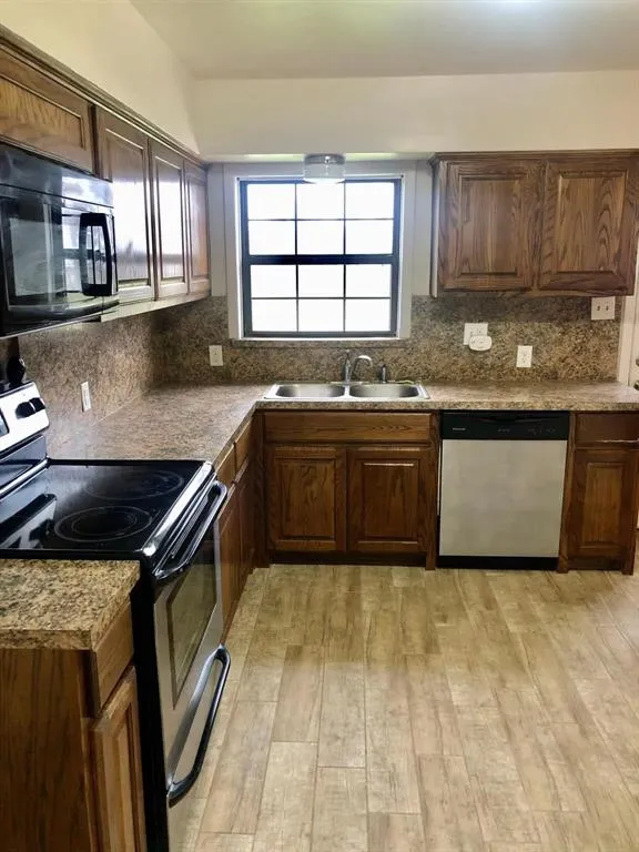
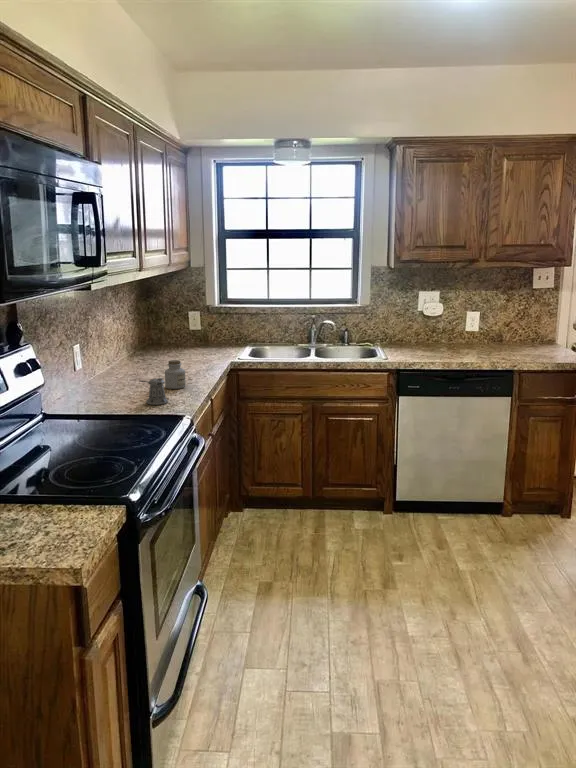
+ jar (175, 373)
+ pepper shaker (154, 389)
